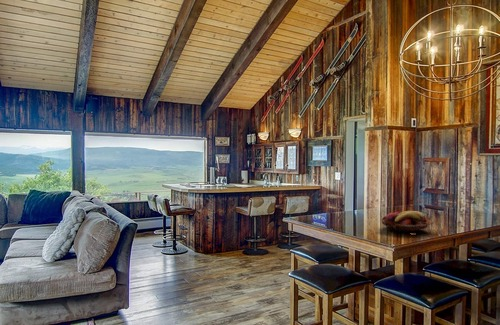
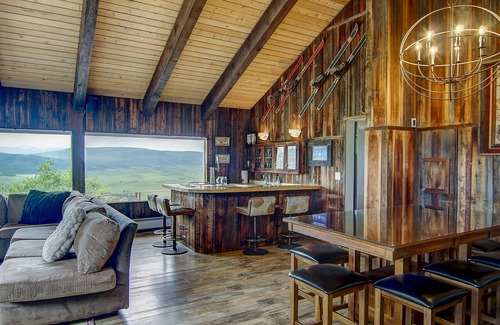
- fruit basket (405, 220)
